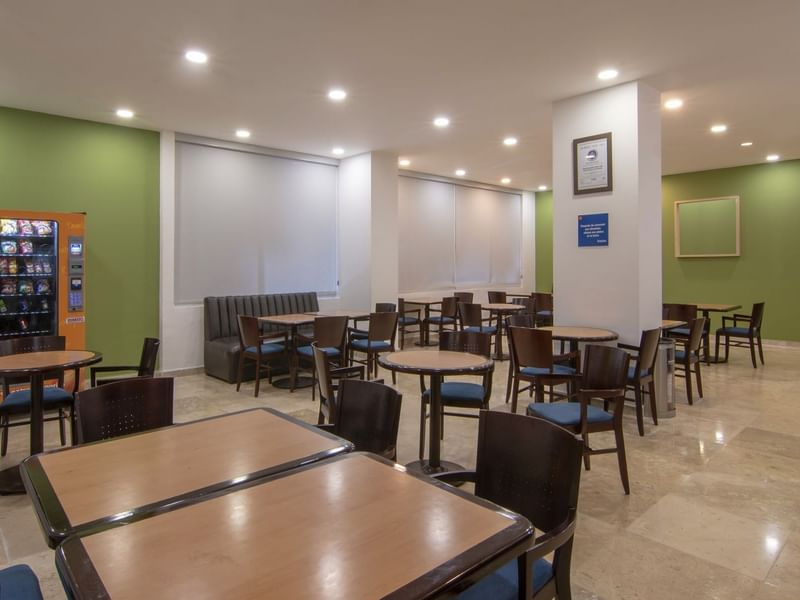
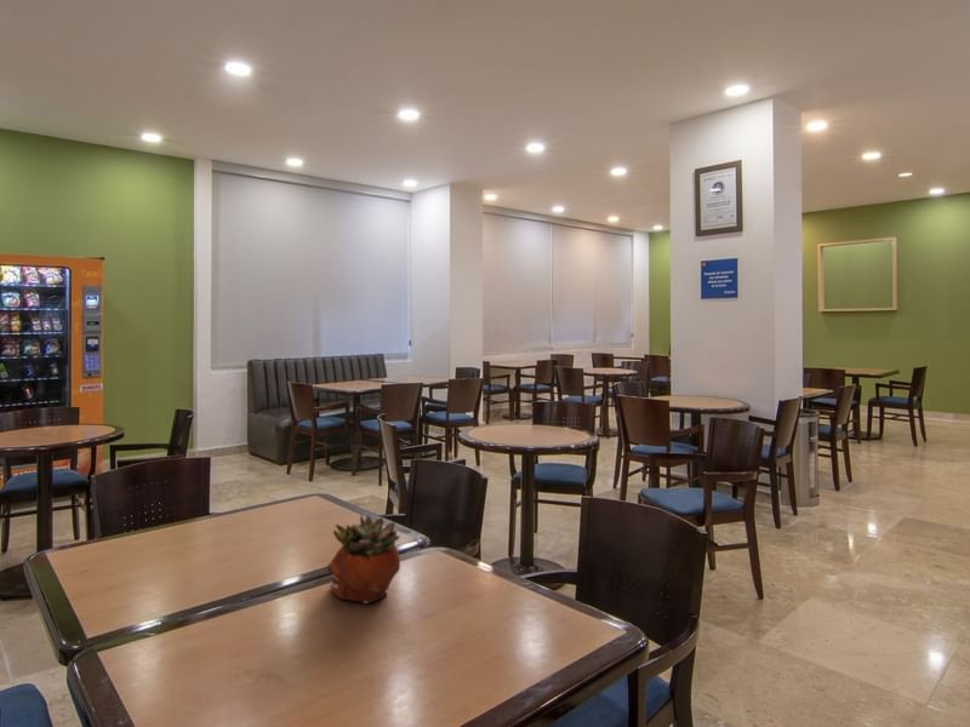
+ succulent planter (360, 554)
